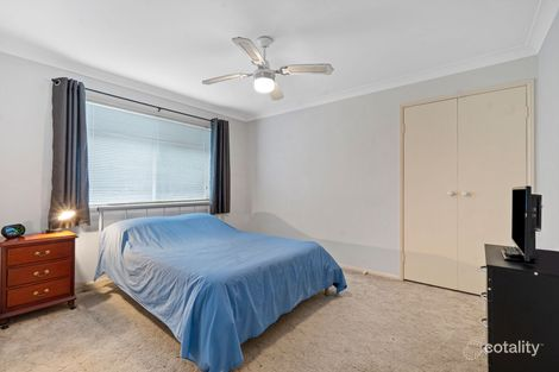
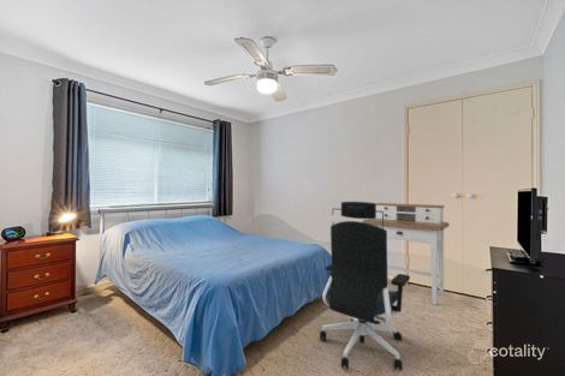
+ office chair (361, 274)
+ desk (408, 240)
